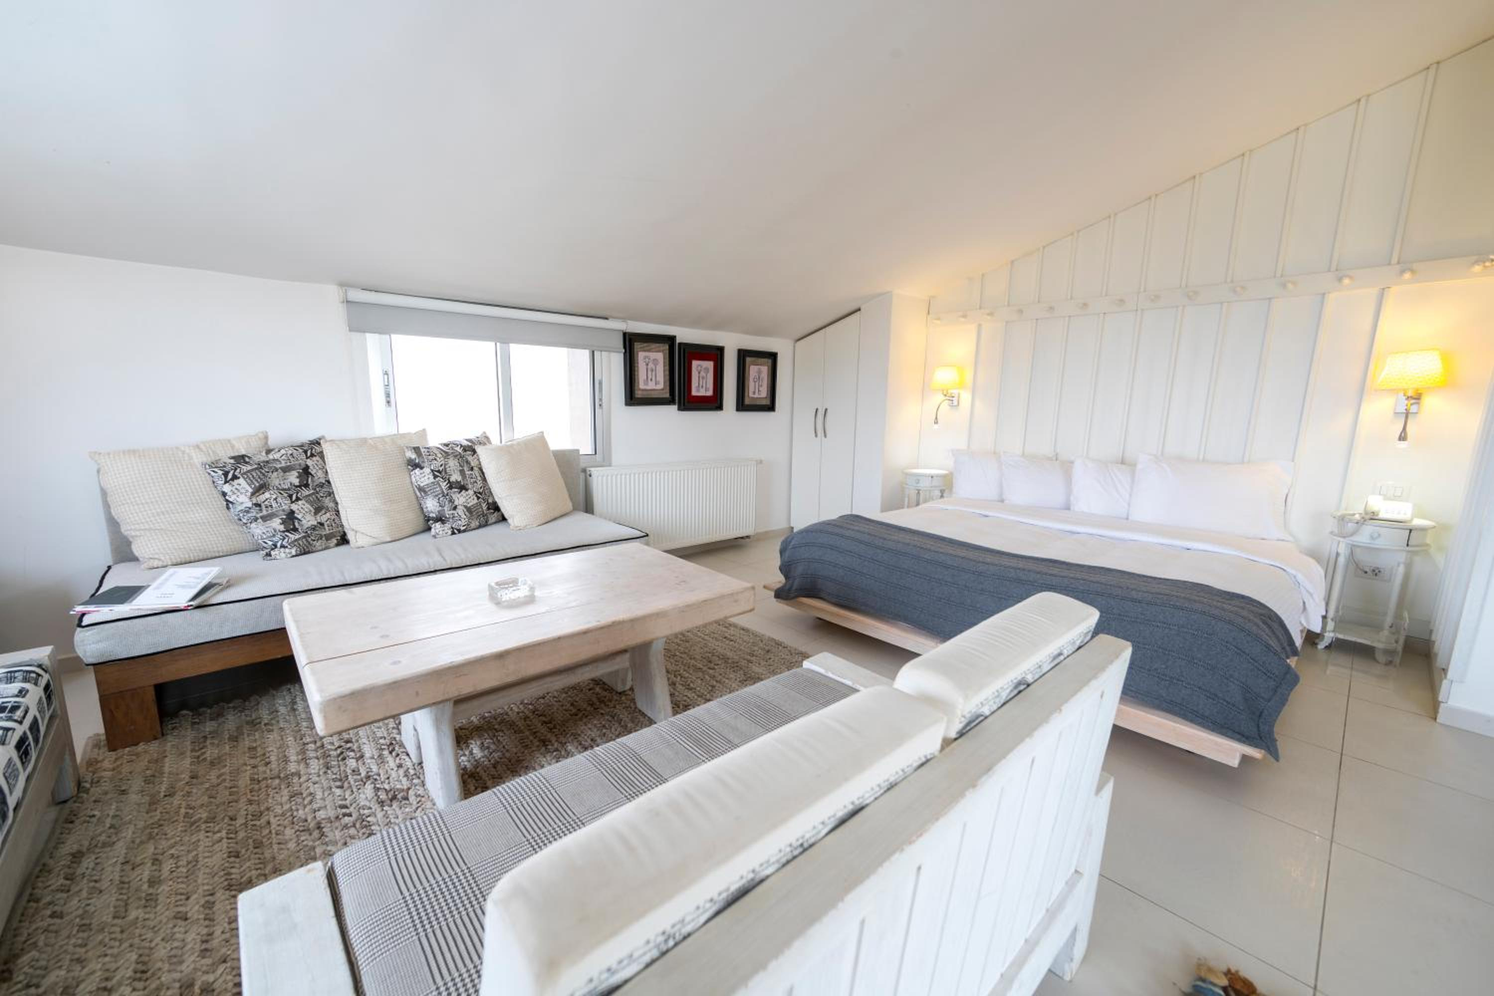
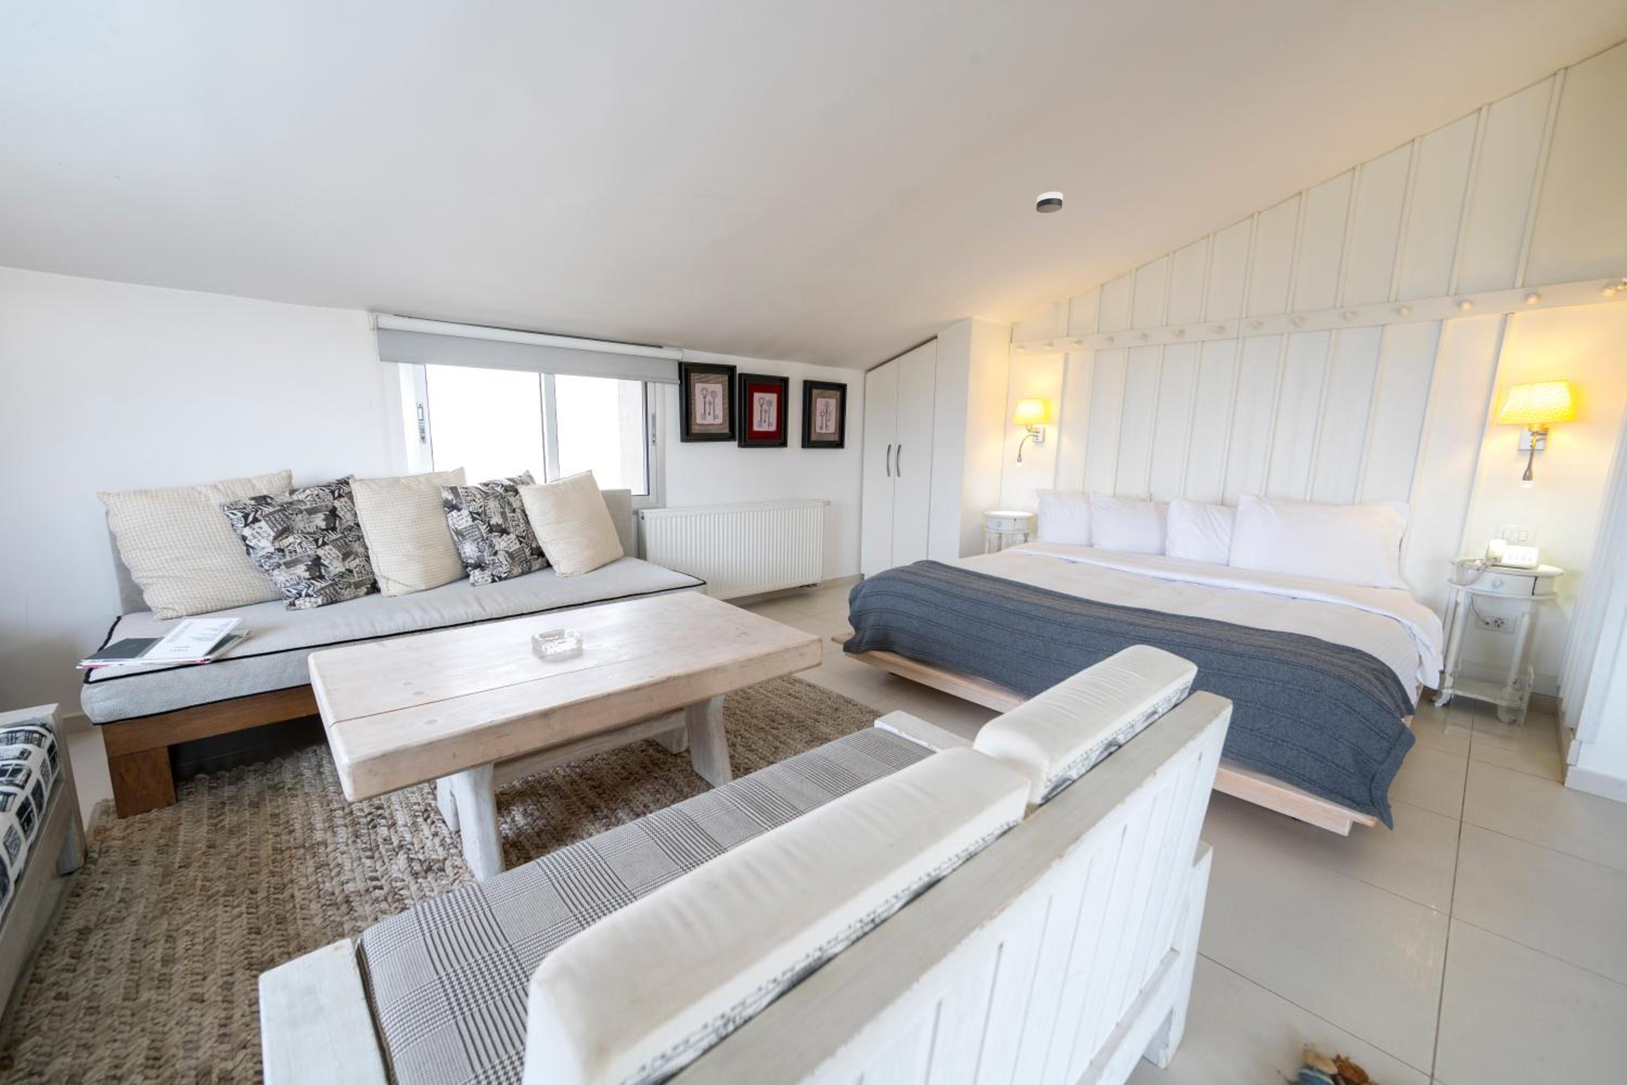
+ smoke detector (1050, 202)
